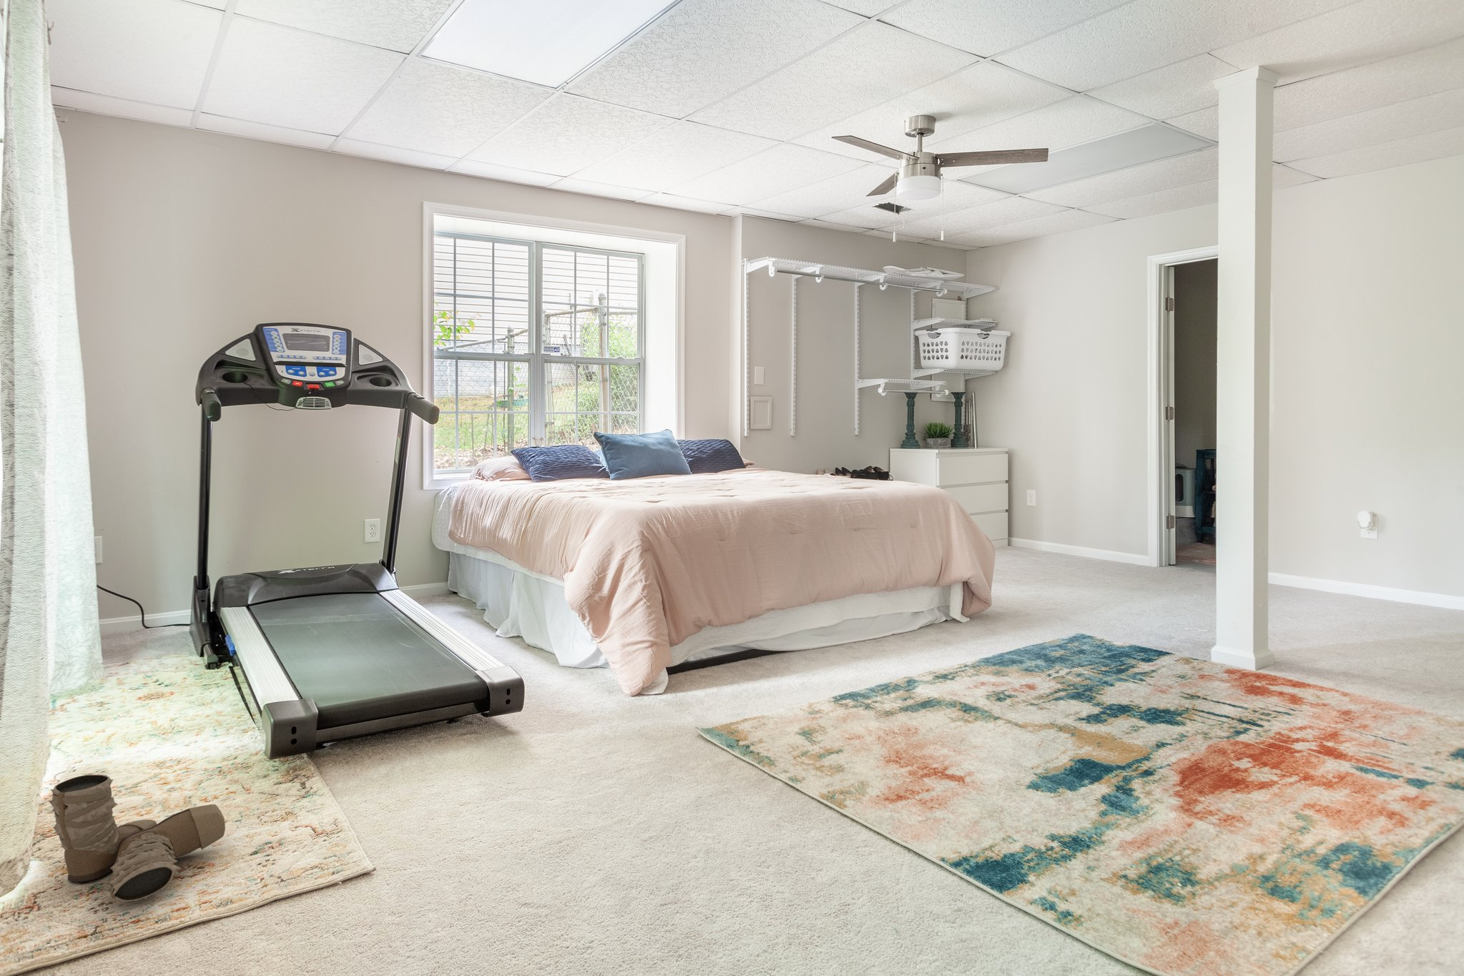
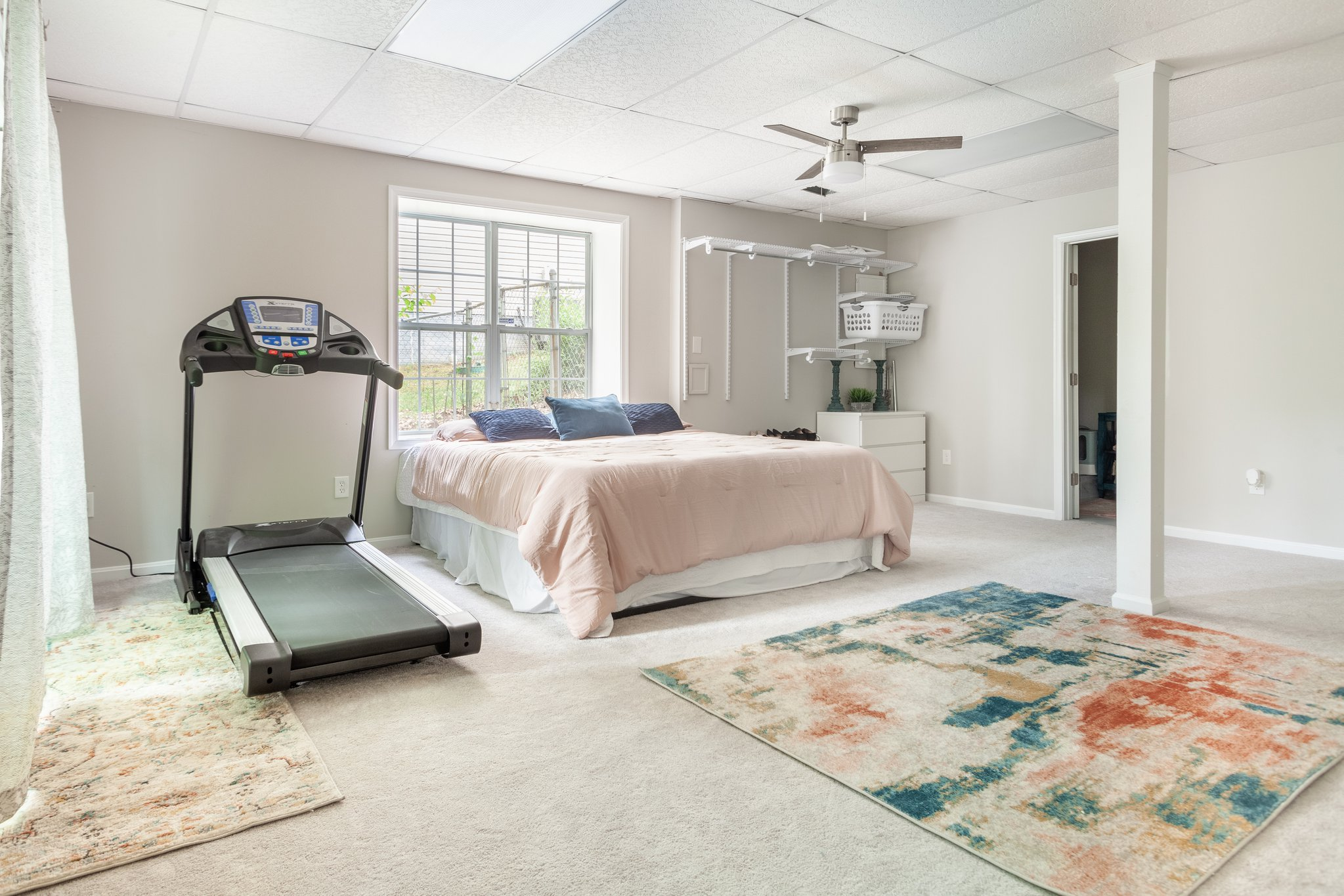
- boots (141, 823)
